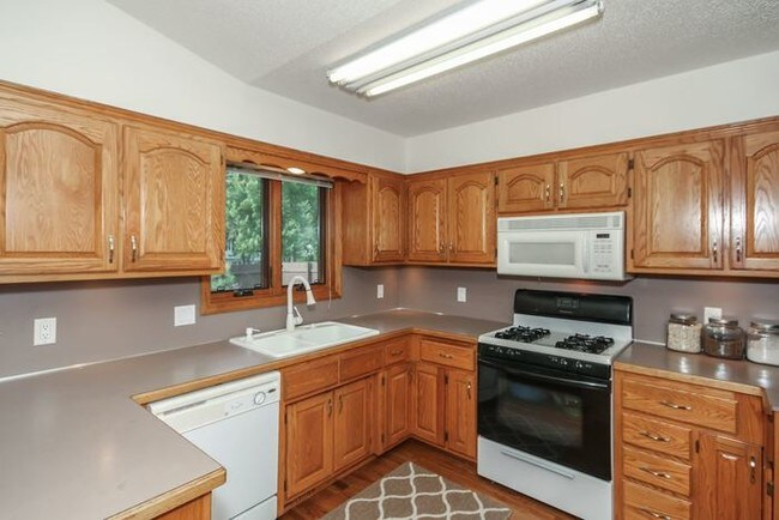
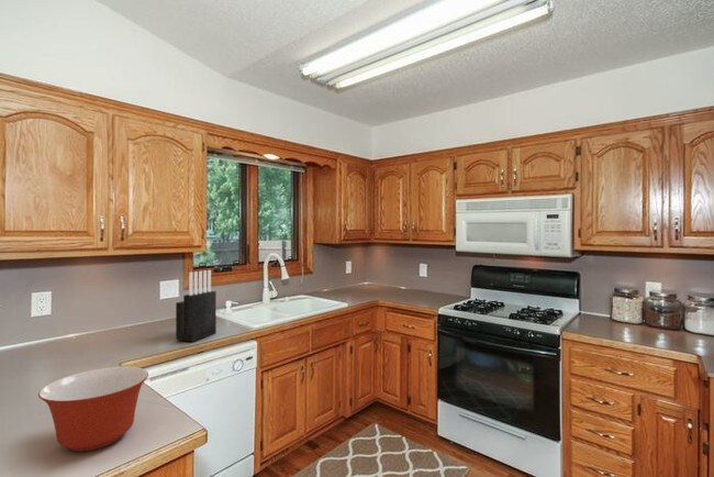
+ knife block (194, 303)
+ mixing bowl (97, 410)
